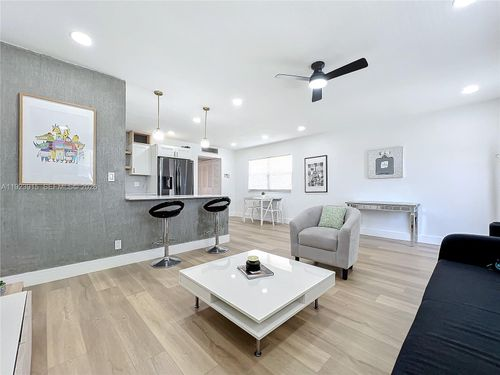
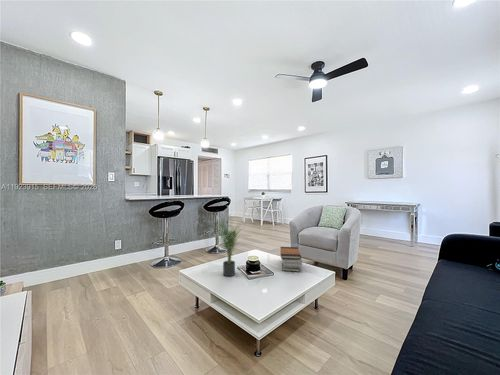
+ book stack (290, 258)
+ potted plant (229, 245)
